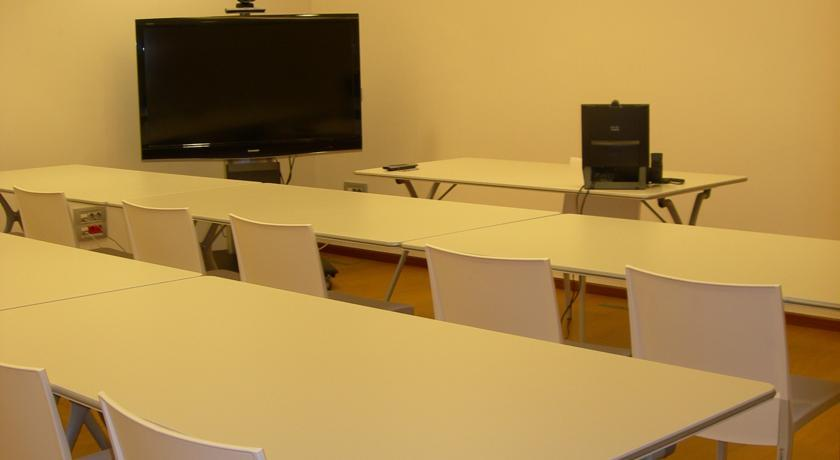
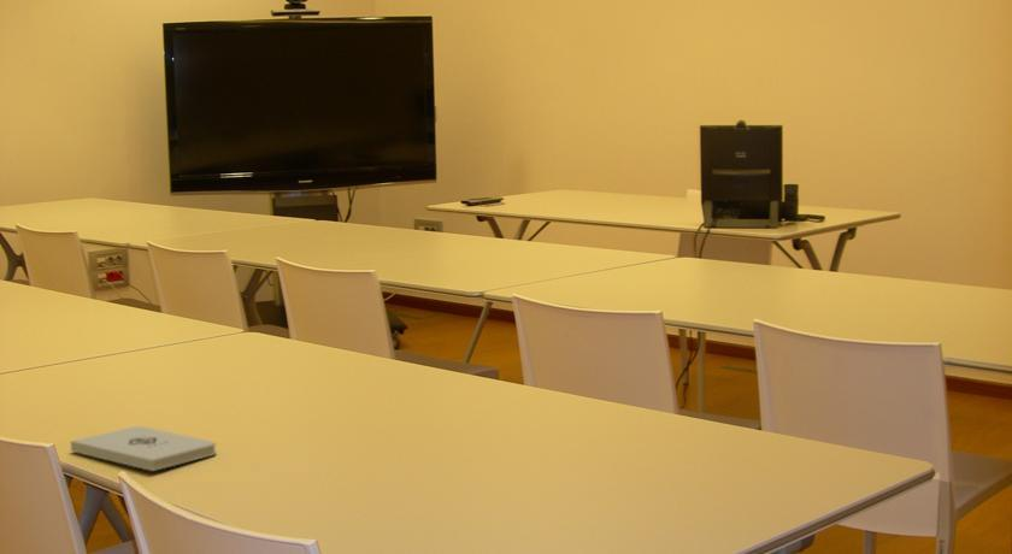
+ notepad (145, 447)
